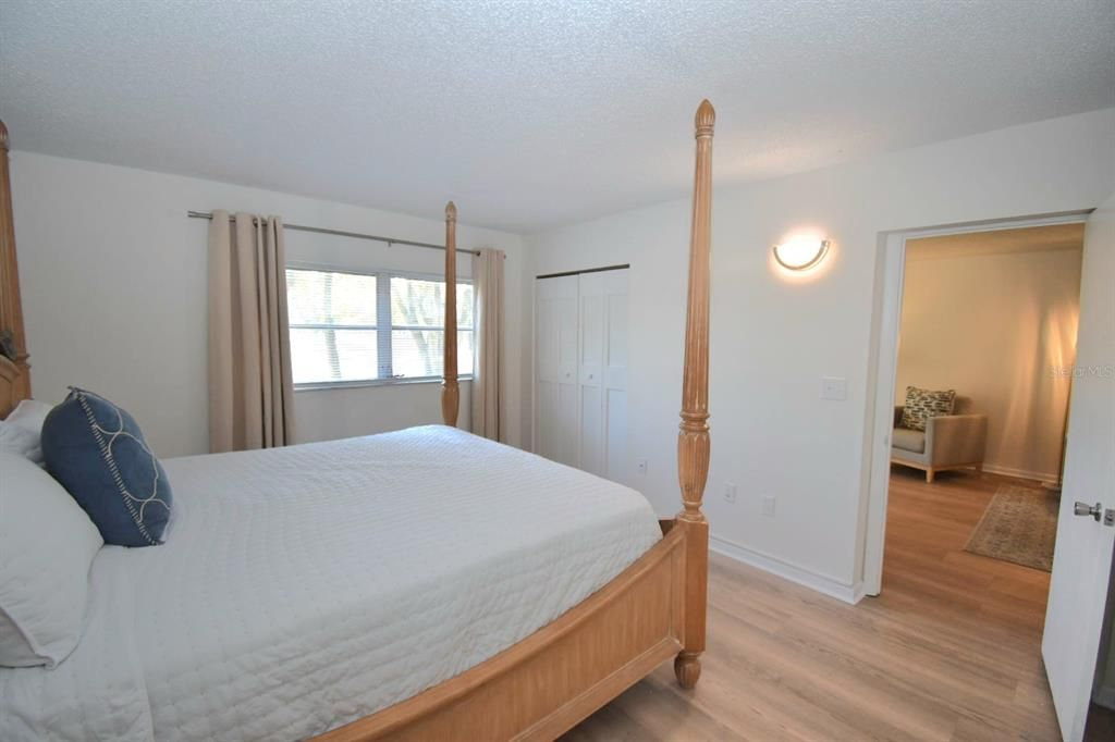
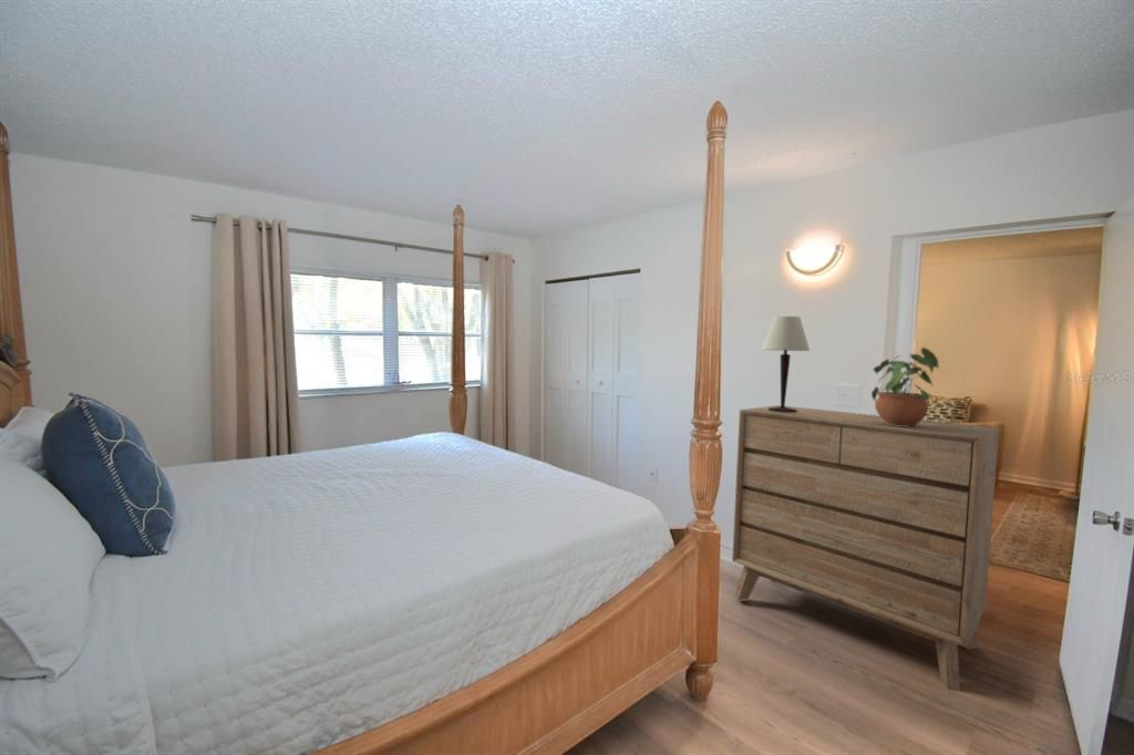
+ potted plant (908, 385)
+ table lamp (784, 363)
+ dresser (850, 520)
